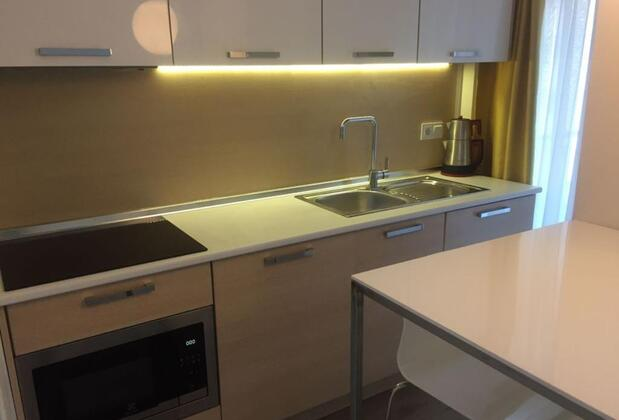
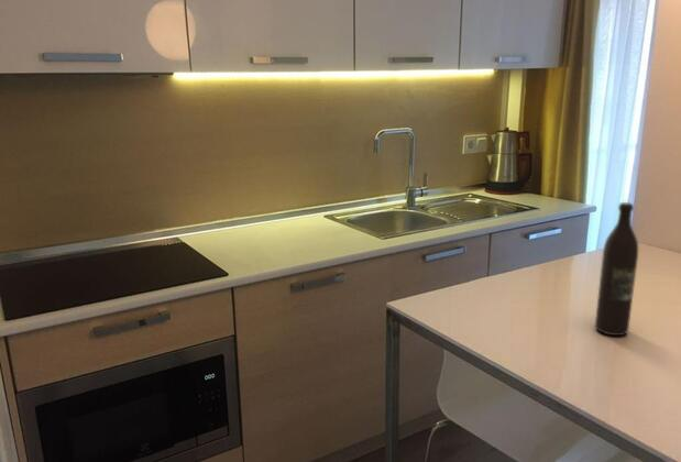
+ wine bottle (618, 268)
